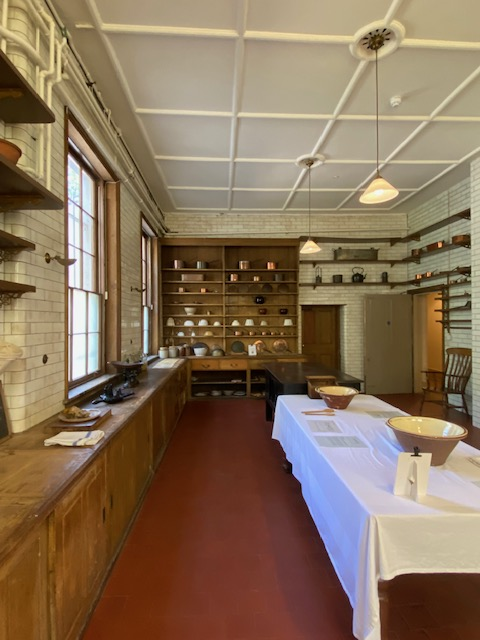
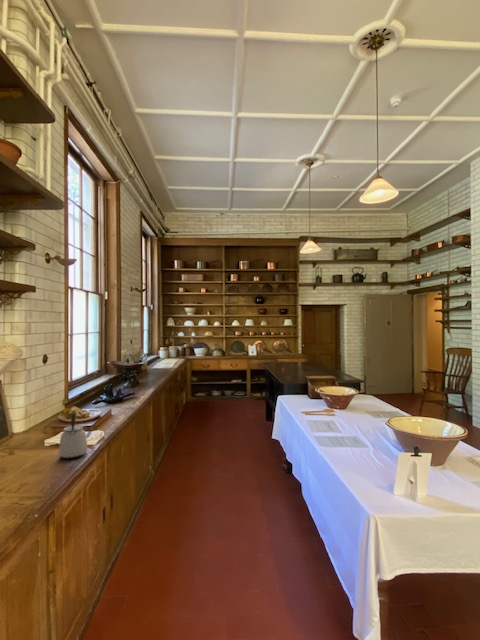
+ kettle (73, 431)
